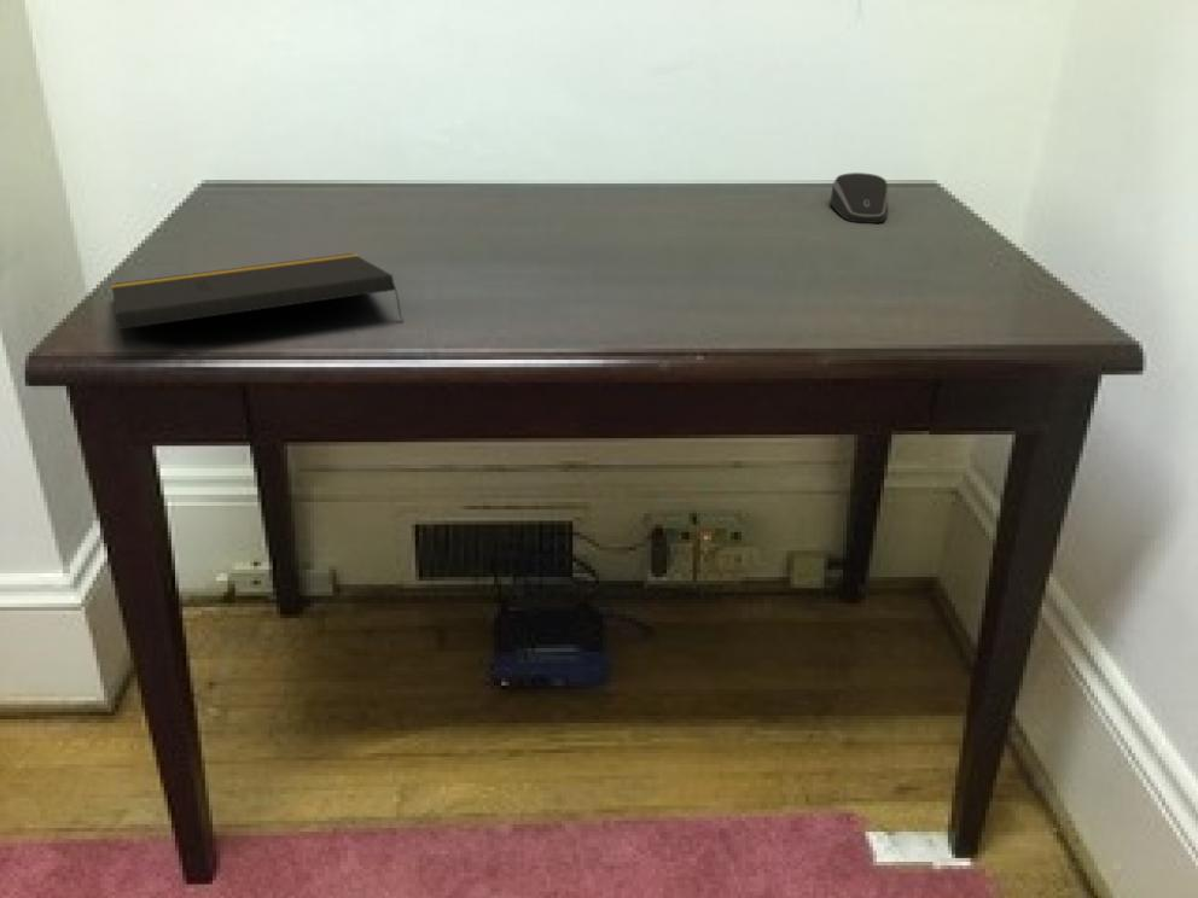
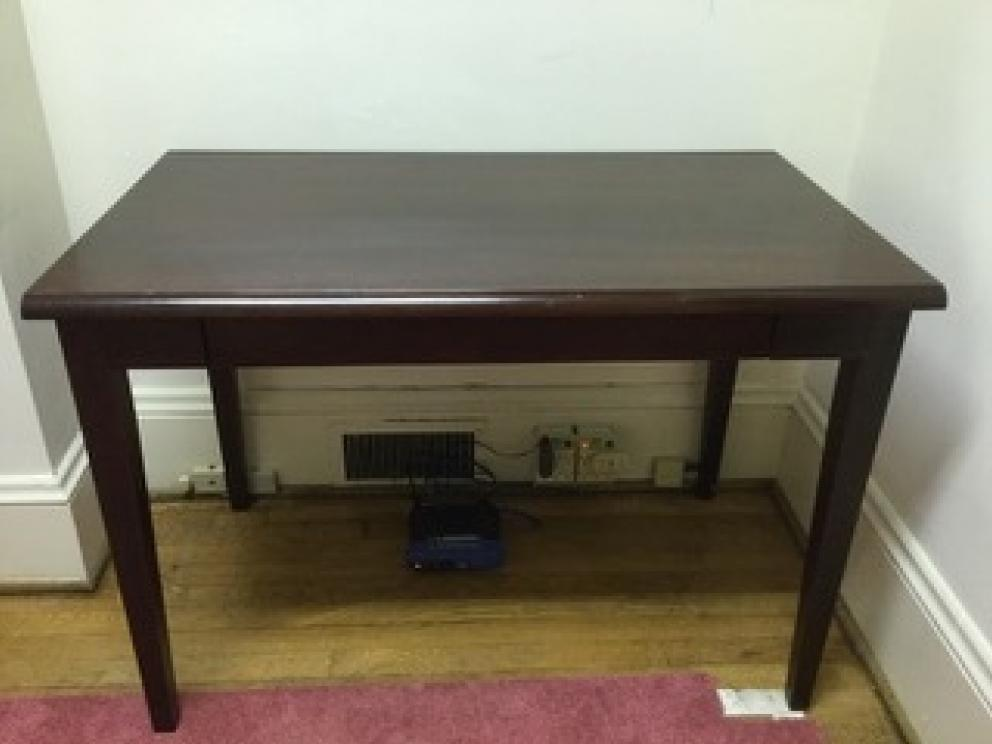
- computer mouse (861, 193)
- notepad (249, 287)
